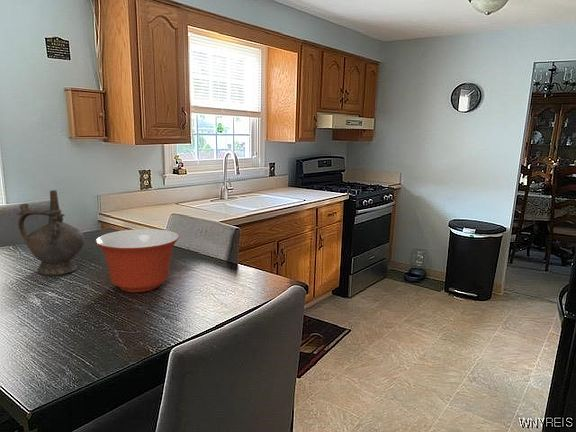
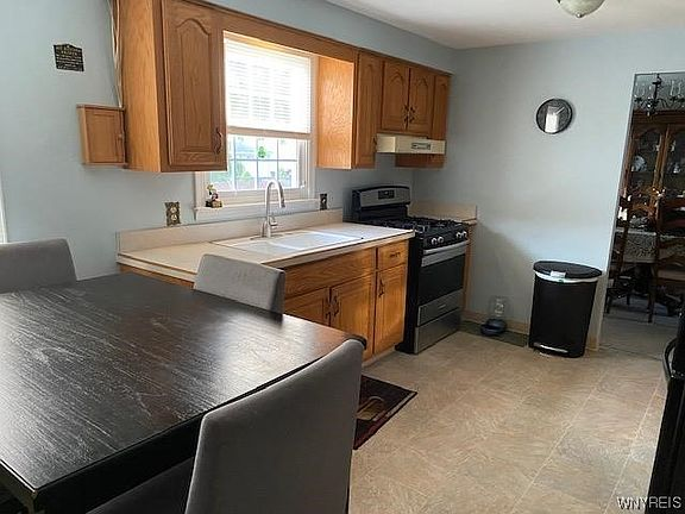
- ceremonial vessel (52, 231)
- mixing bowl (139, 261)
